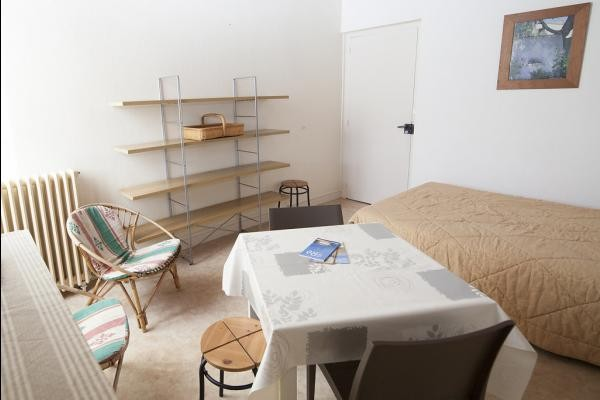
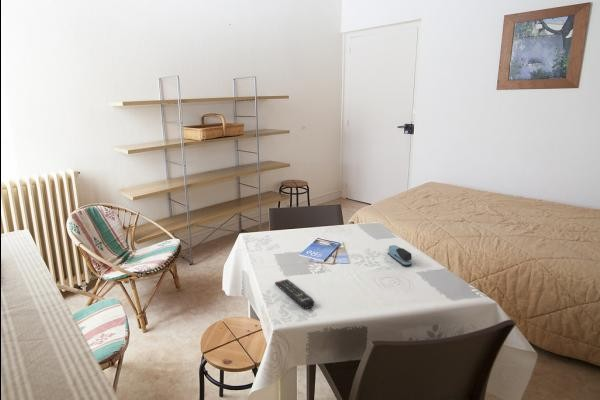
+ remote control (293, 292)
+ stapler (399, 253)
